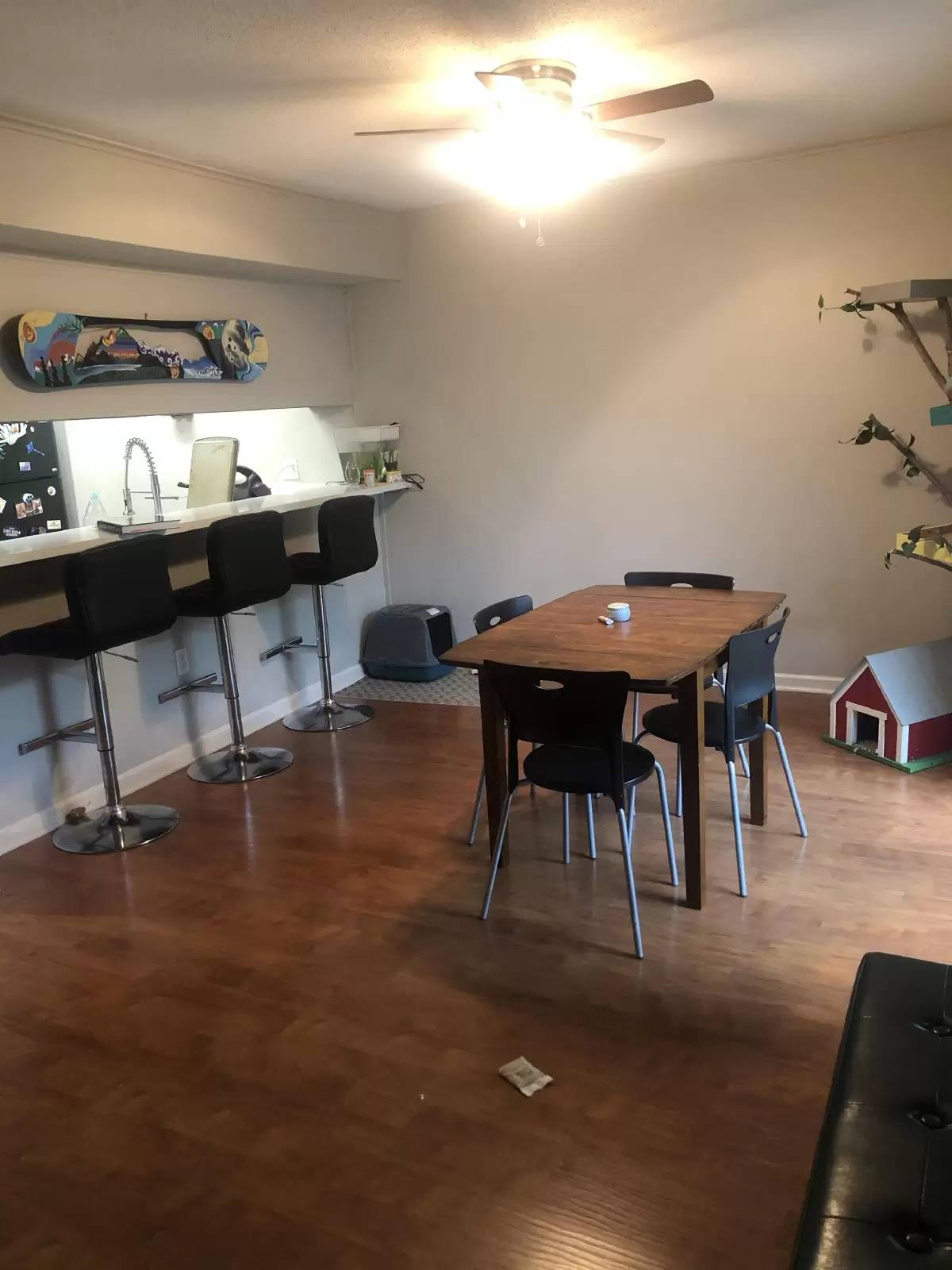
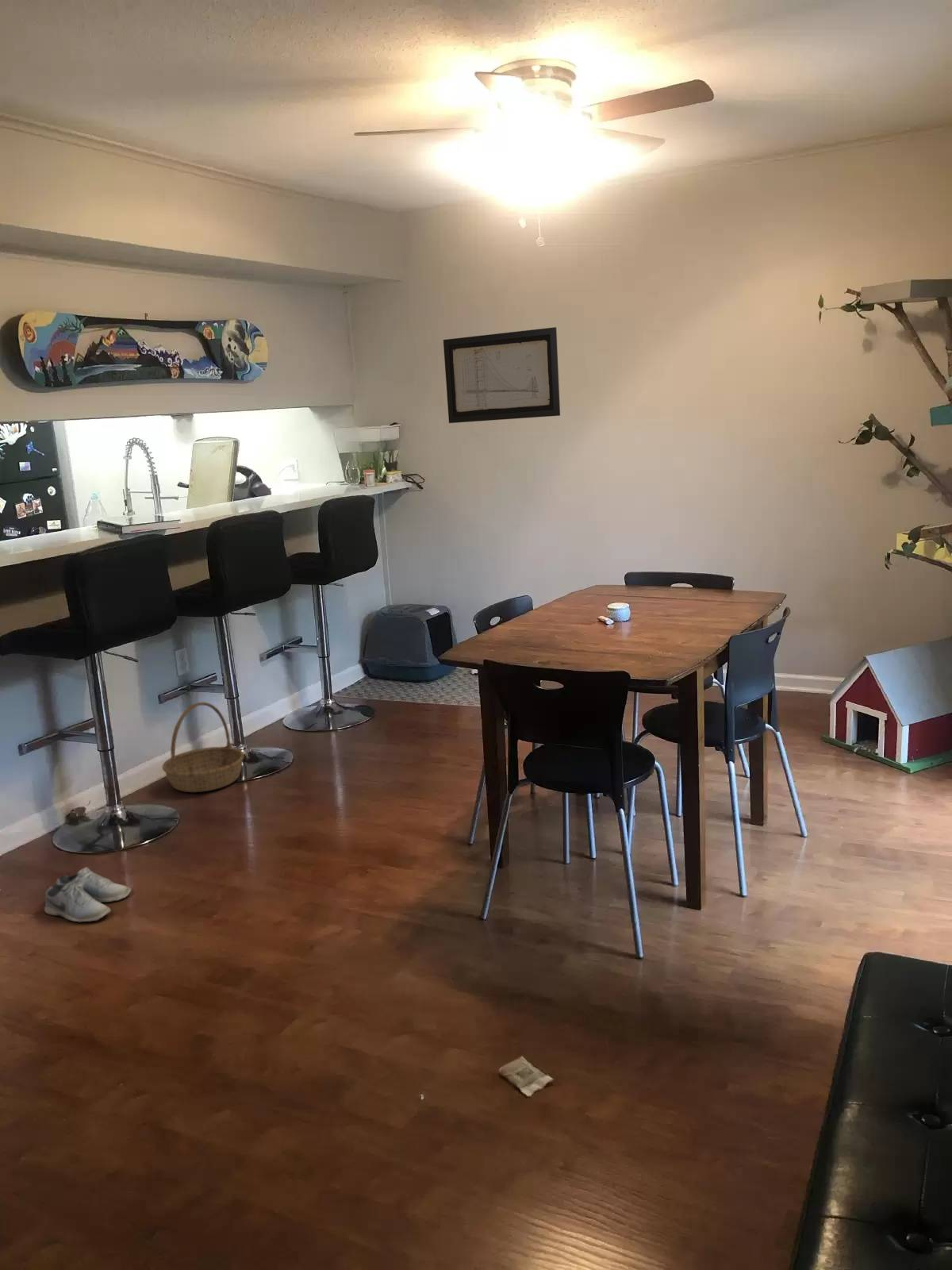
+ wall art (501, 376)
+ basket (203, 748)
+ shoe (88, 890)
